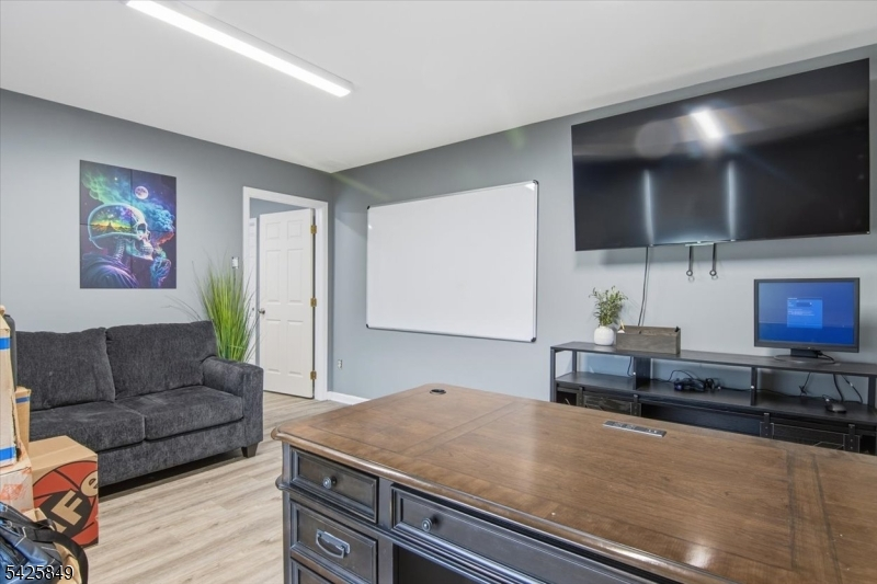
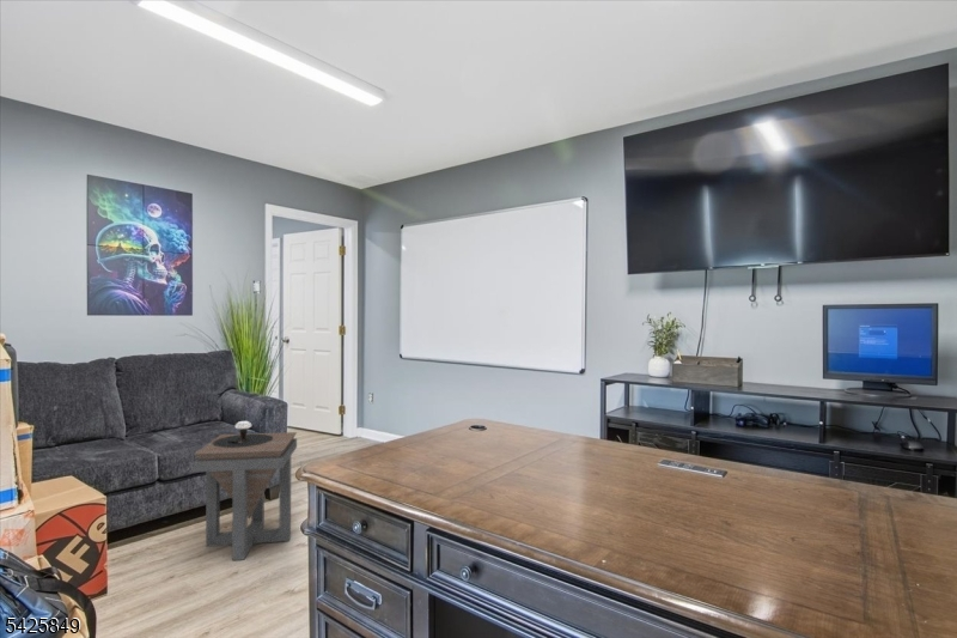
+ table lamp (243, 430)
+ side table (249, 491)
